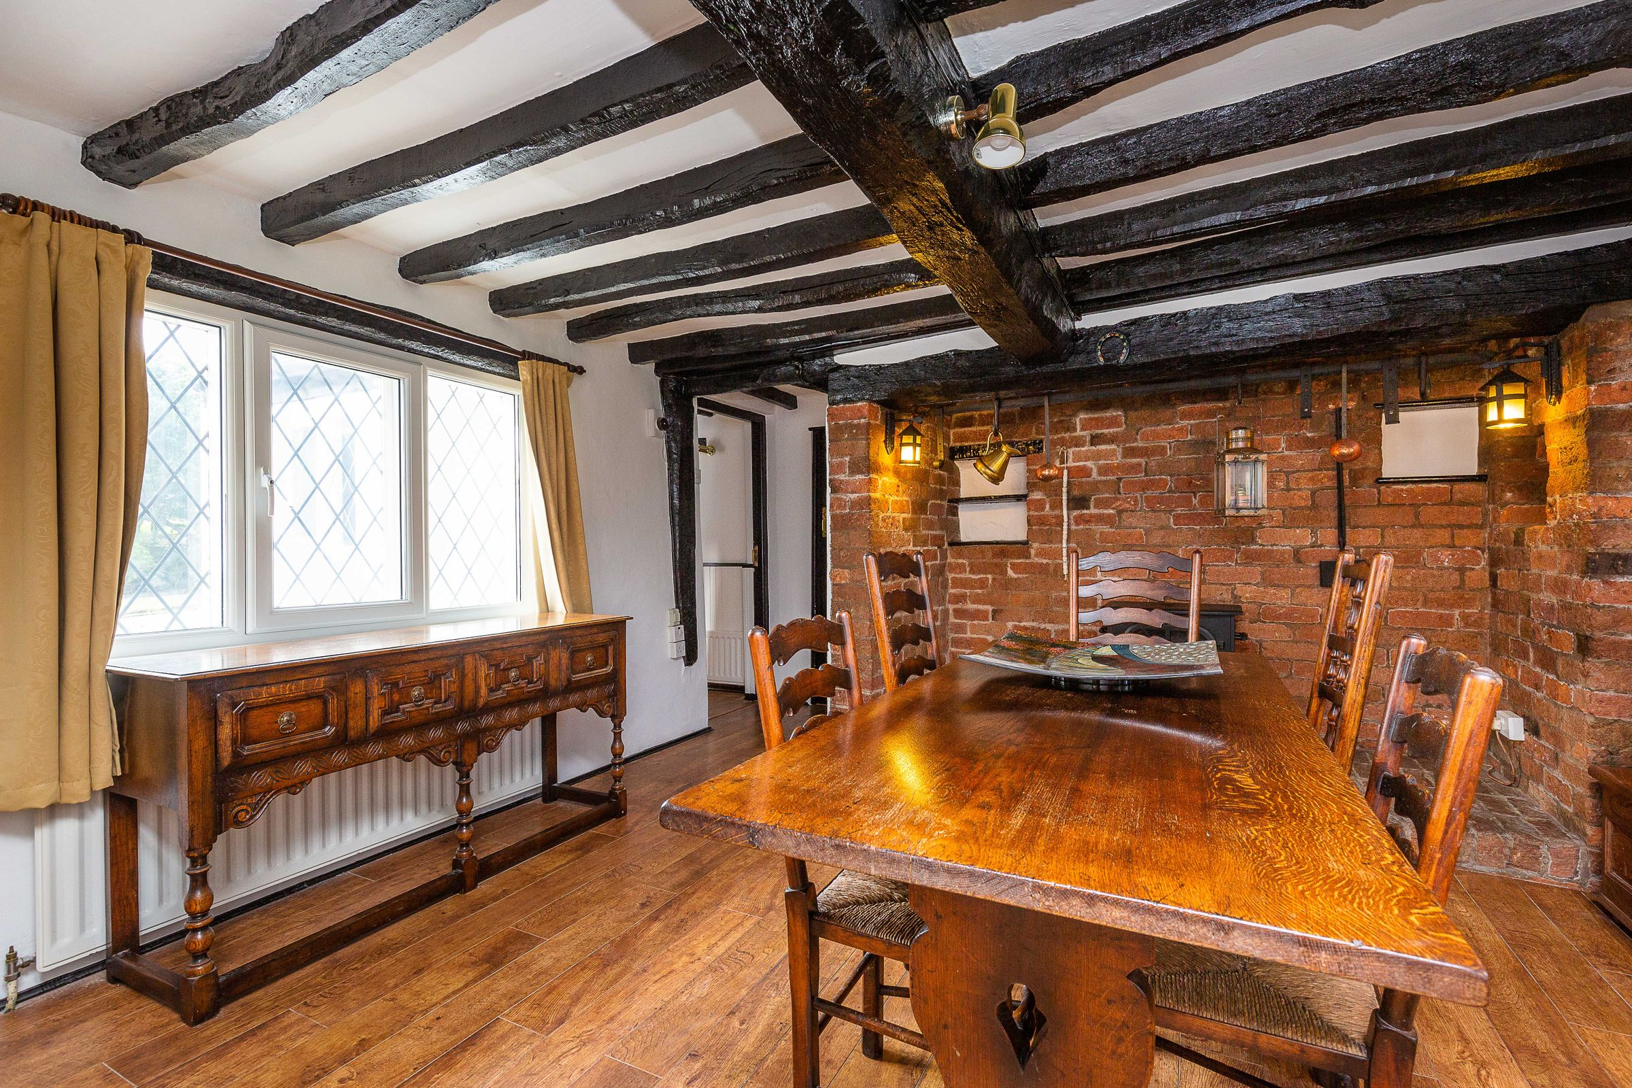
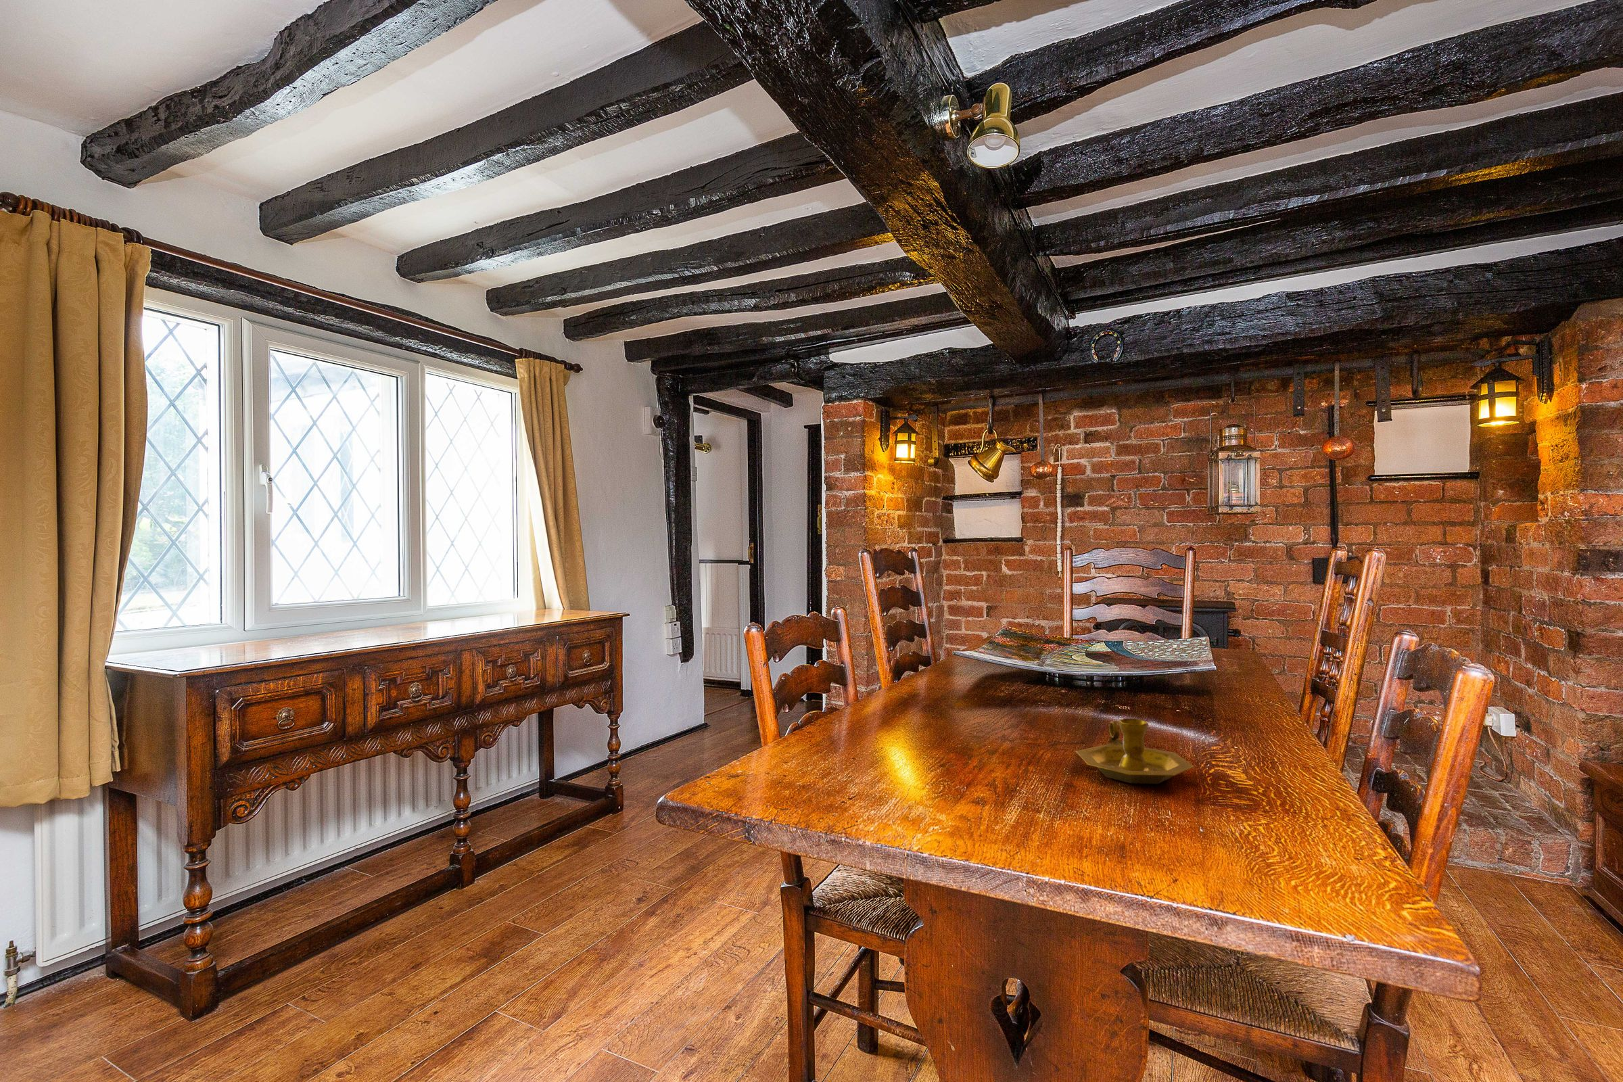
+ candlestick (1129, 745)
